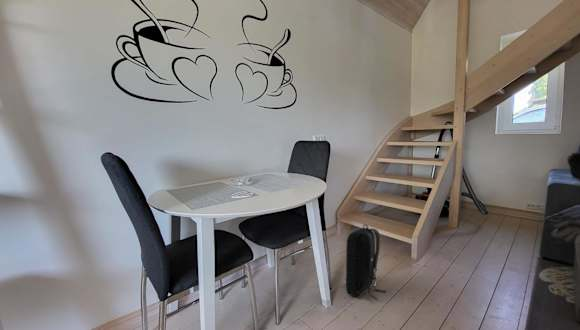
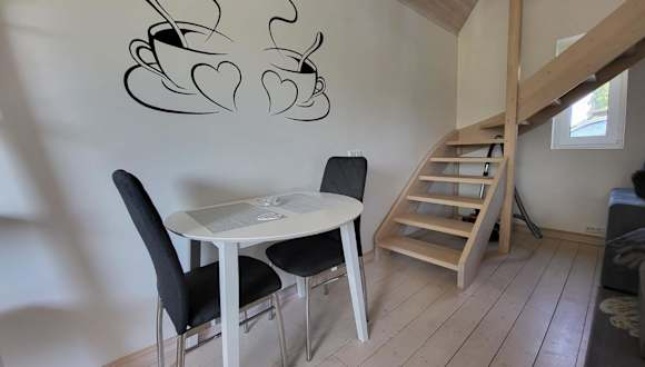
- backpack (366, 257)
